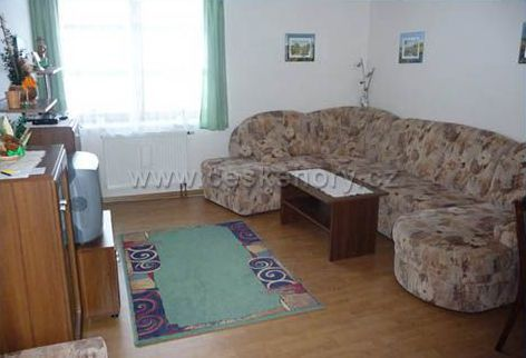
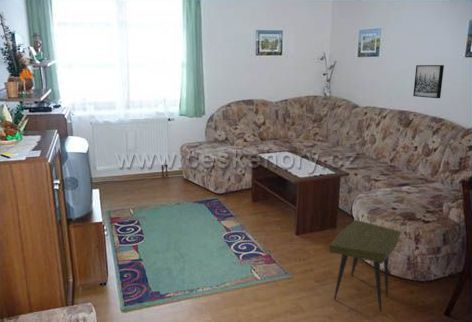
+ side table (364, 259)
+ wall art (427, 81)
